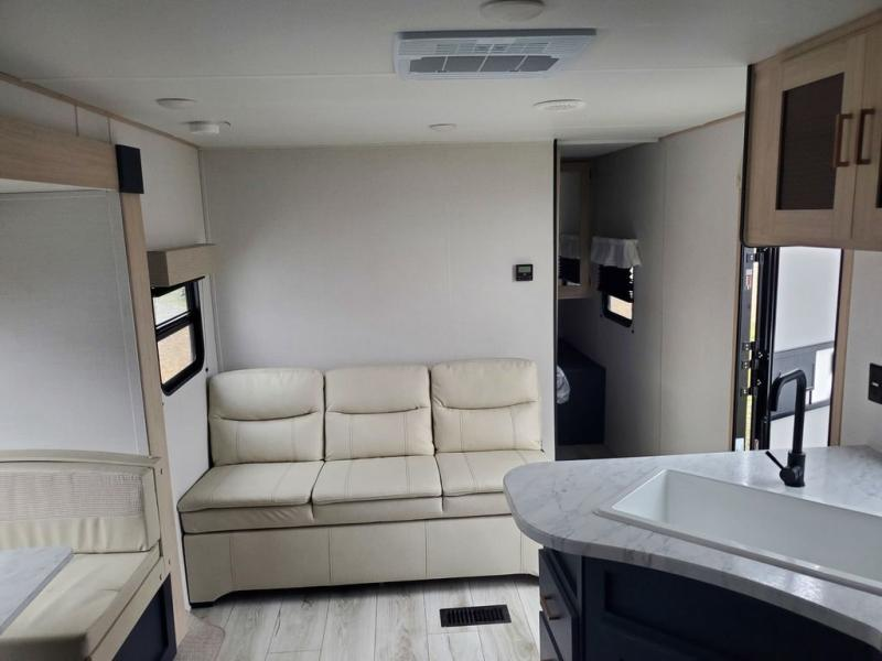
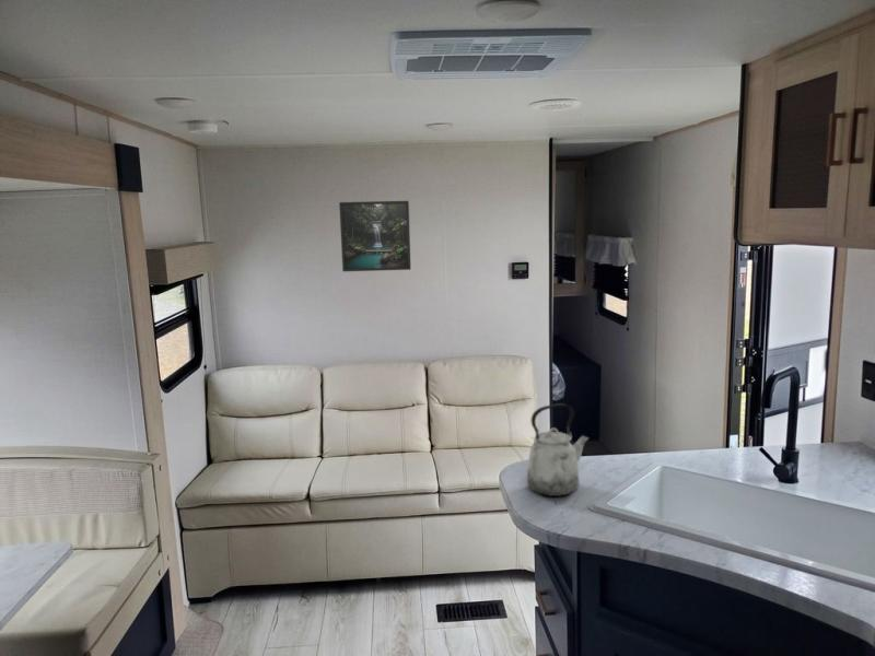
+ kettle (560, 445)
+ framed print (375, 236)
